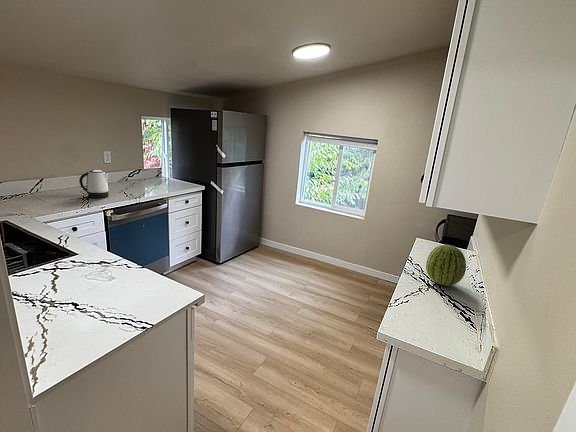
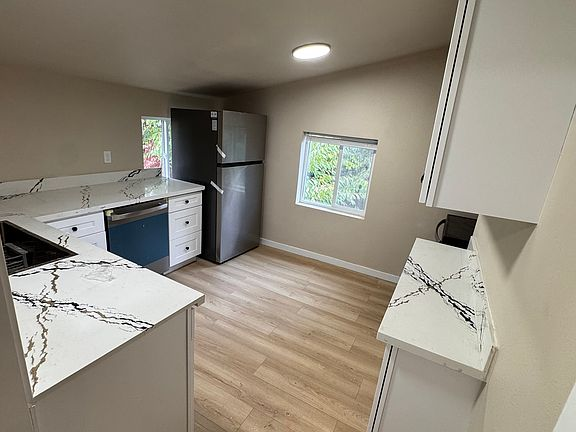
- fruit (445, 264)
- kettle (94, 183)
